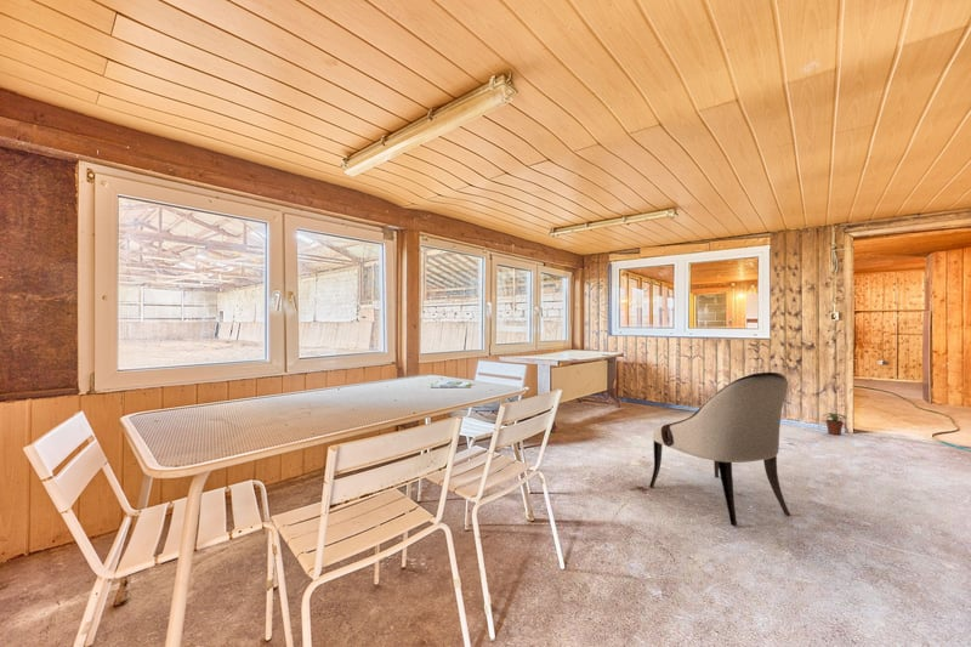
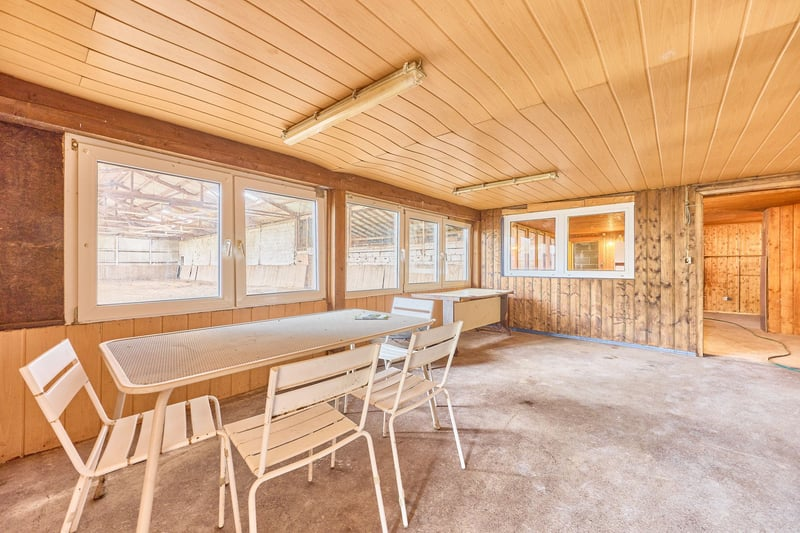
- potted plant (834, 424)
- armchair (721, 433)
